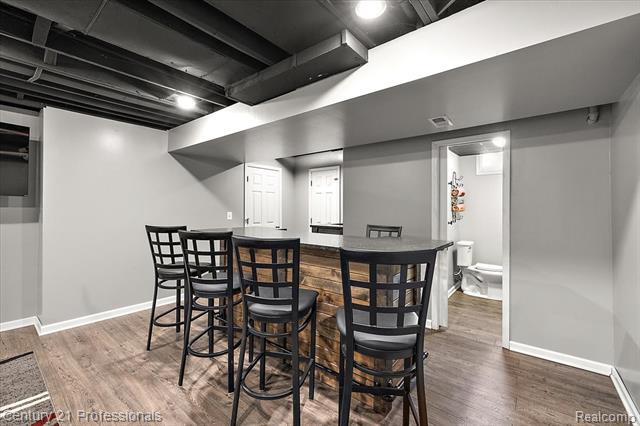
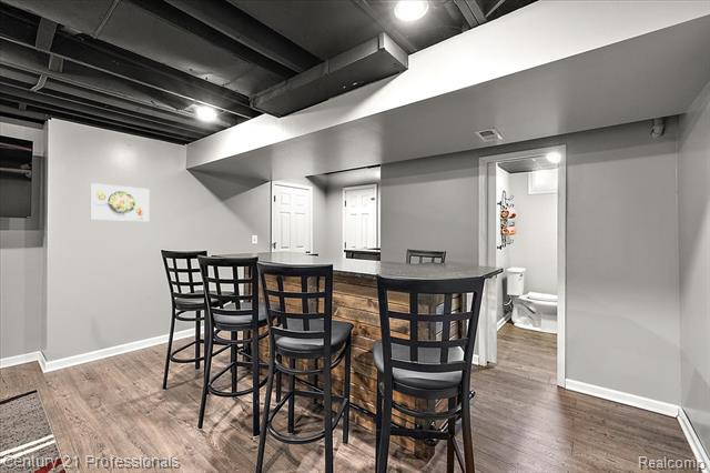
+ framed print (121, 203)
